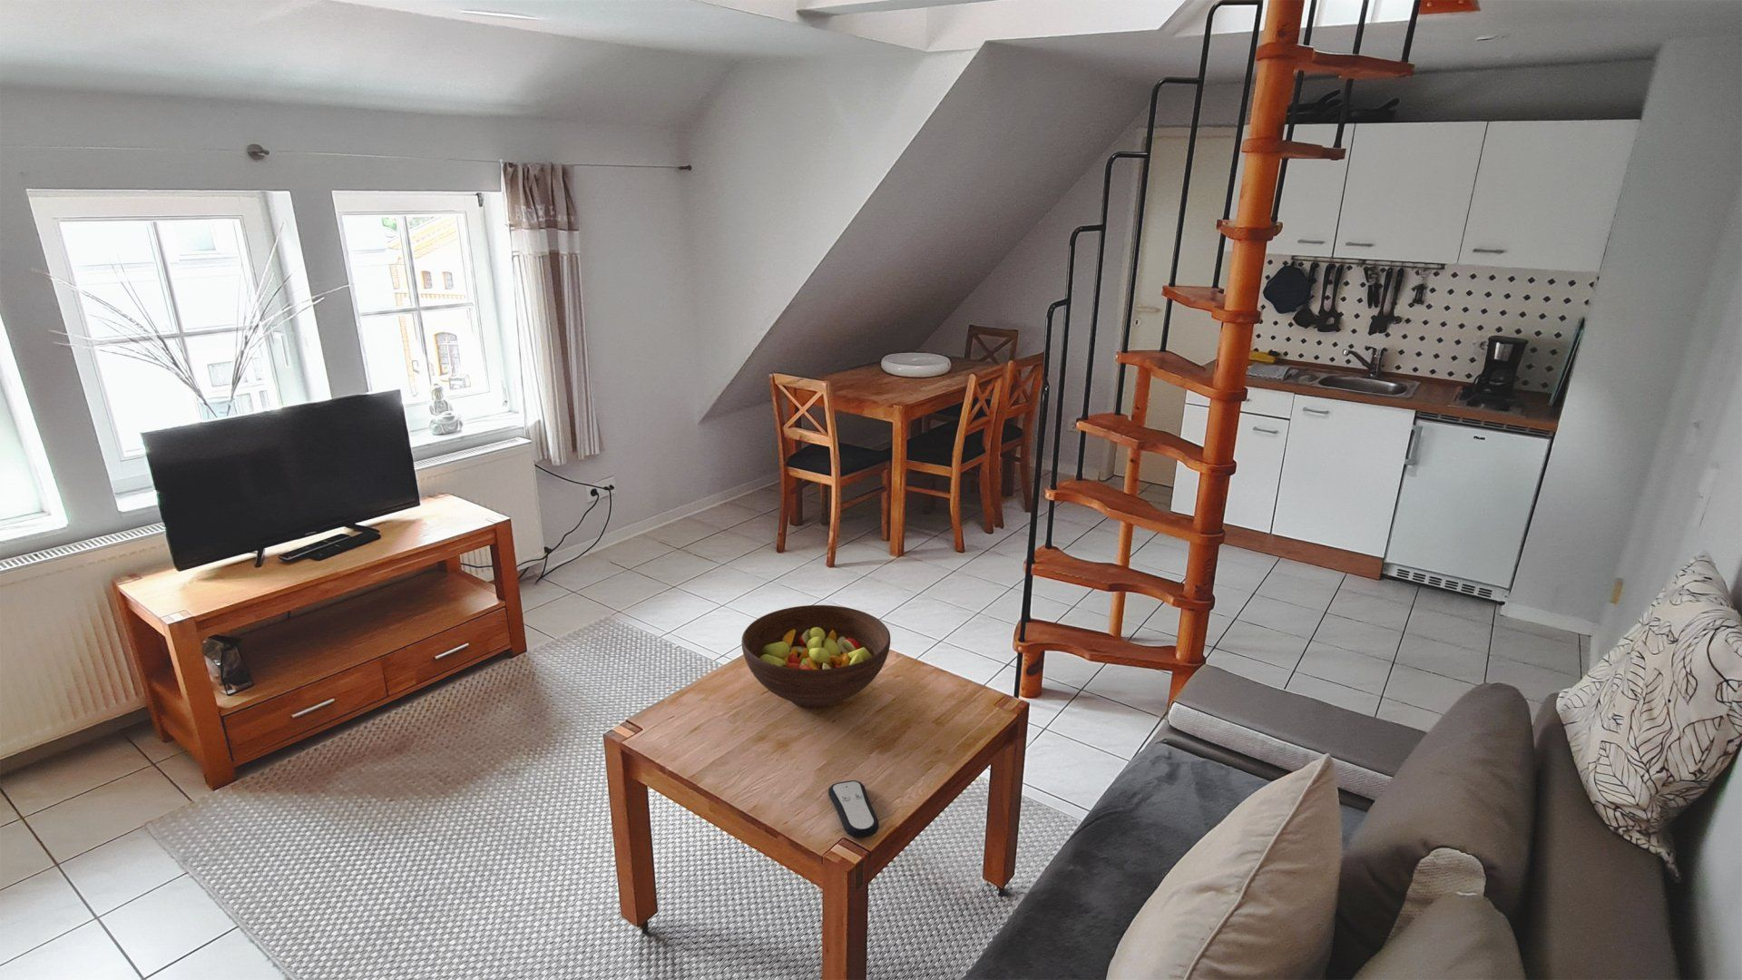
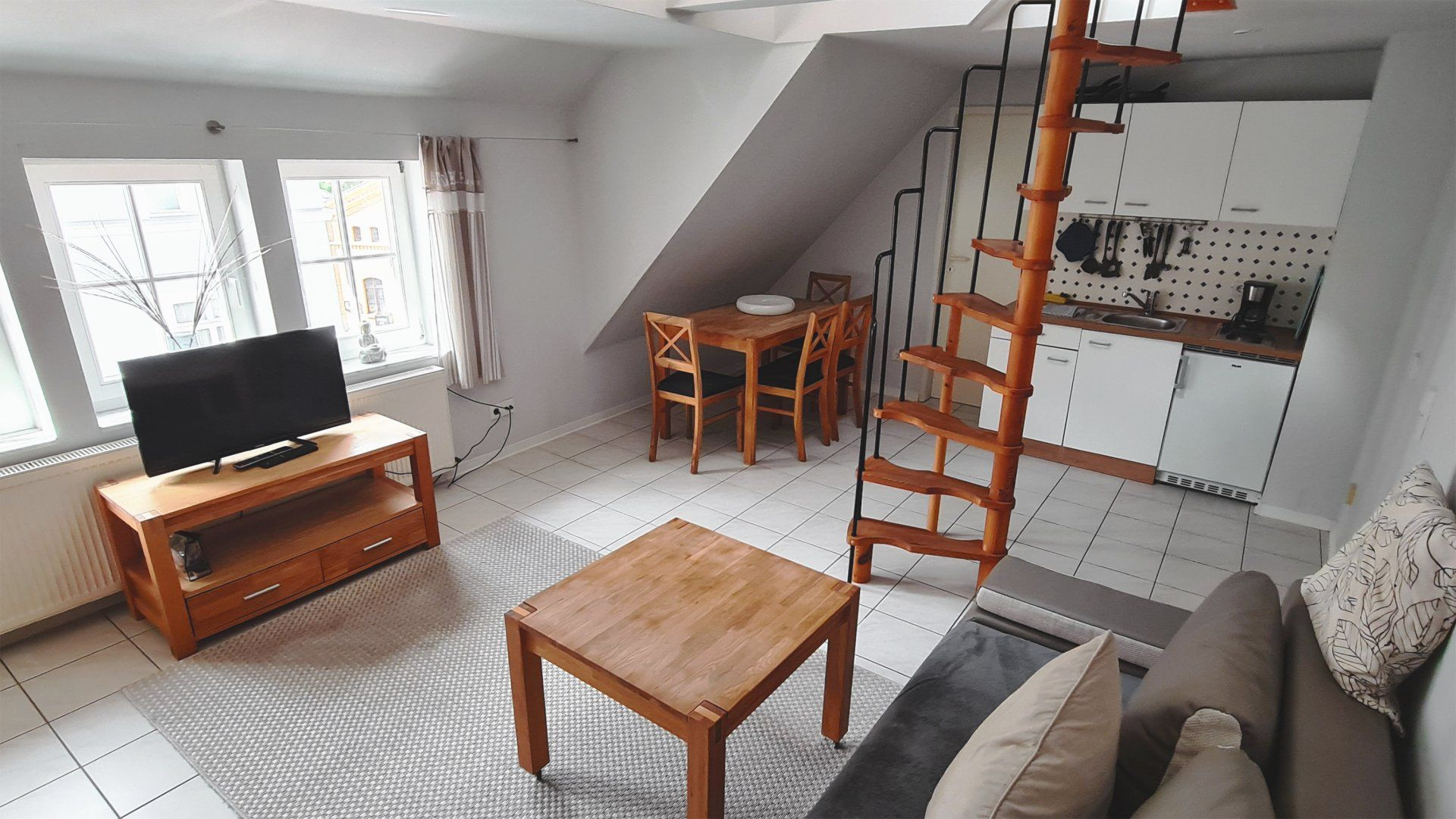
- remote control (854, 808)
- fruit bowl (816, 665)
